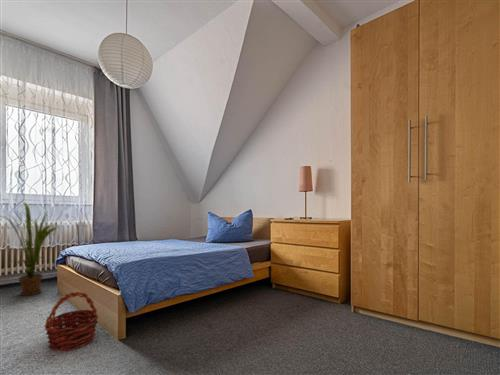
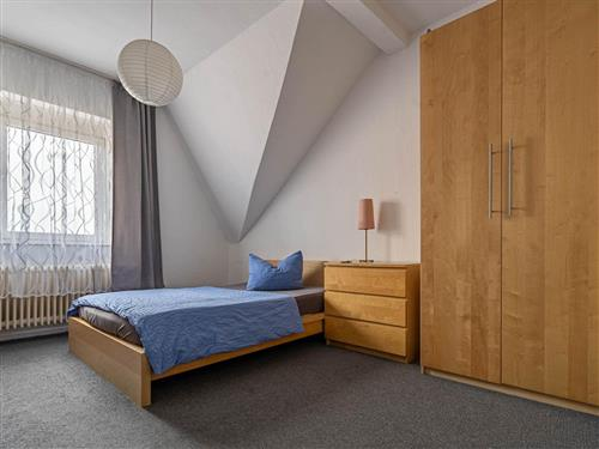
- house plant (27, 247)
- basket (72, 316)
